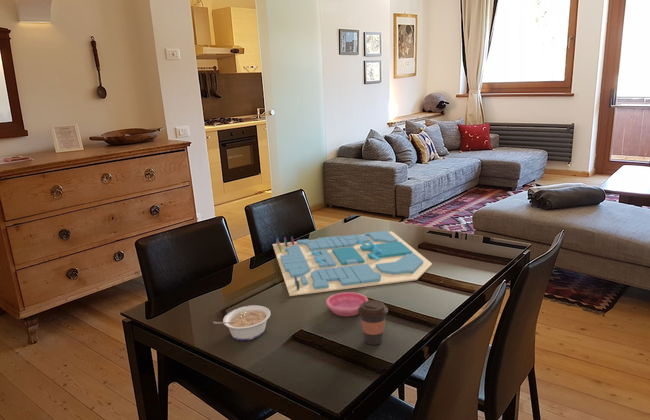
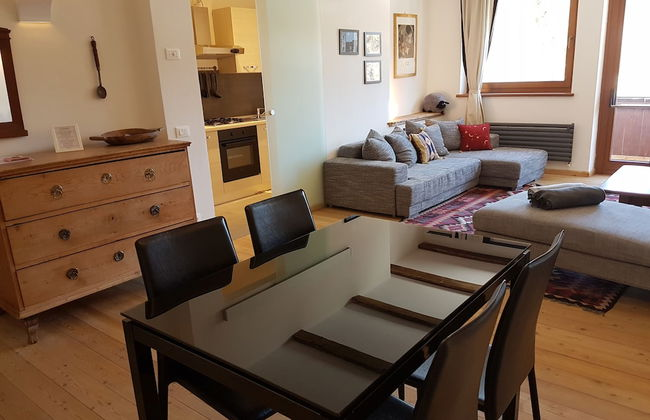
- legume (246, 323)
- board game (349, 254)
- coffee cup (373, 323)
- saucer (347, 304)
